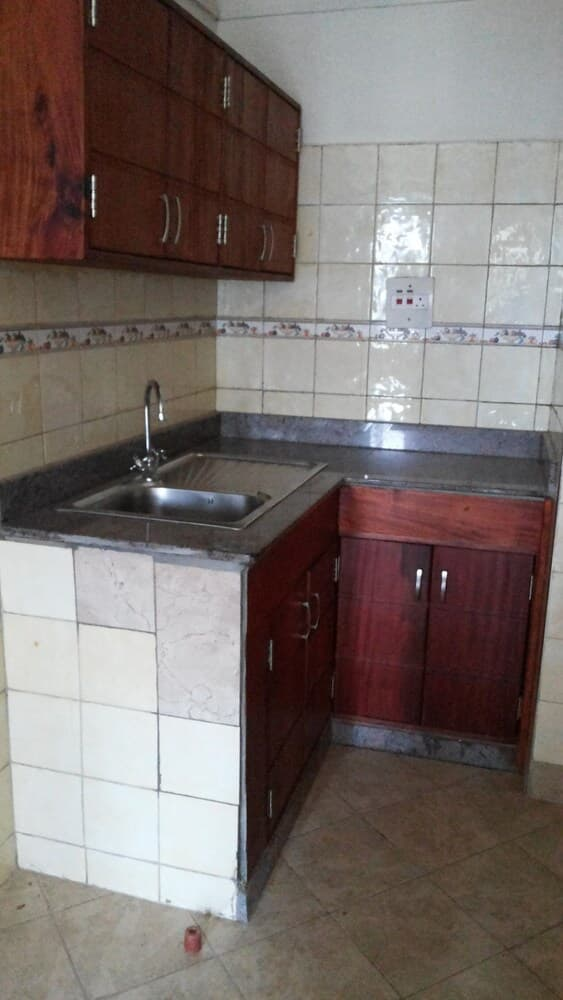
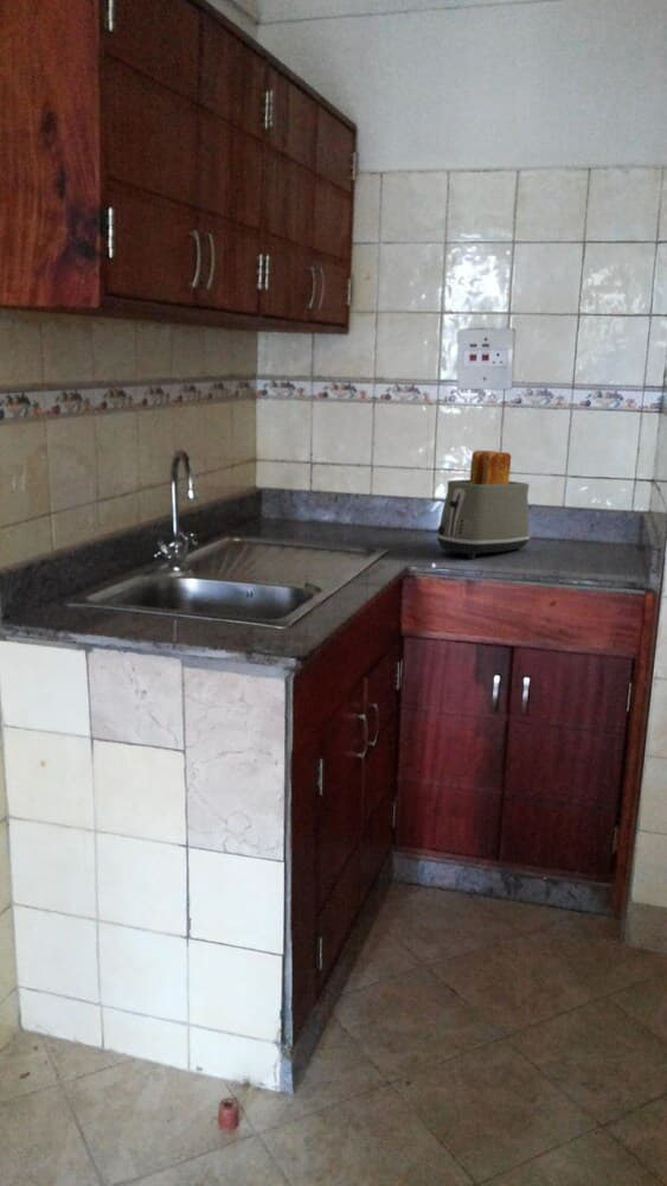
+ toaster (486, 502)
